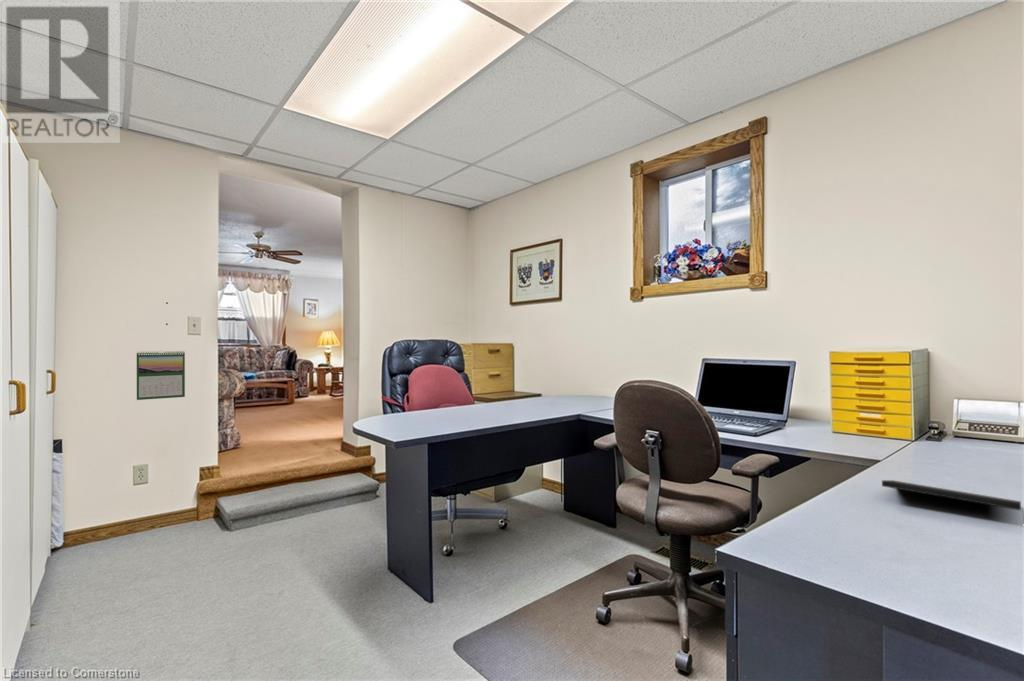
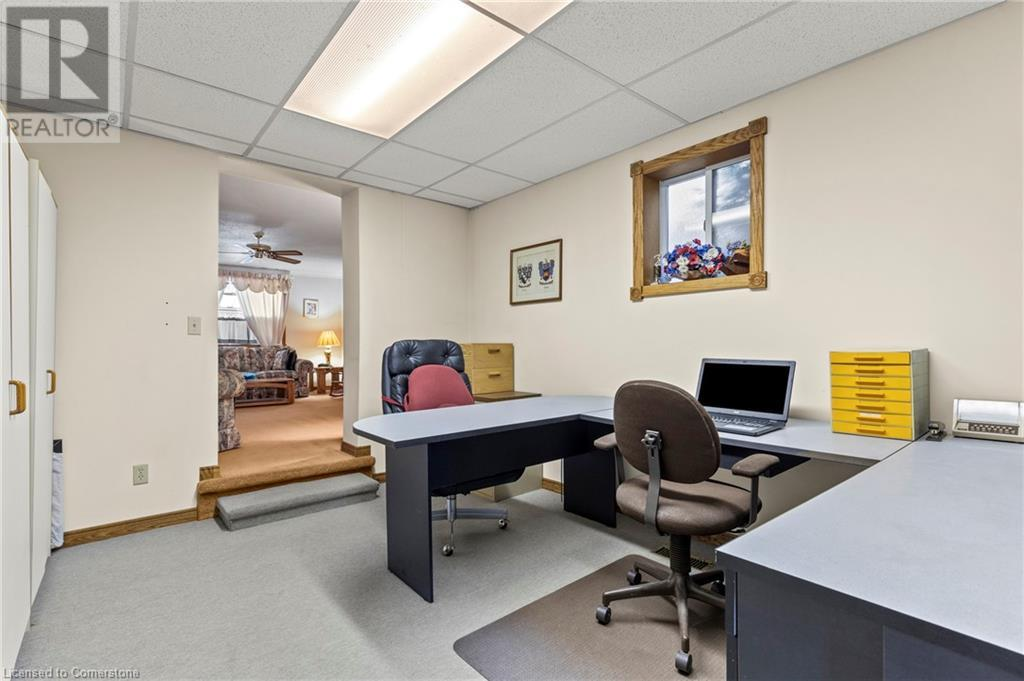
- calendar (161, 374)
- notepad (949, 493)
